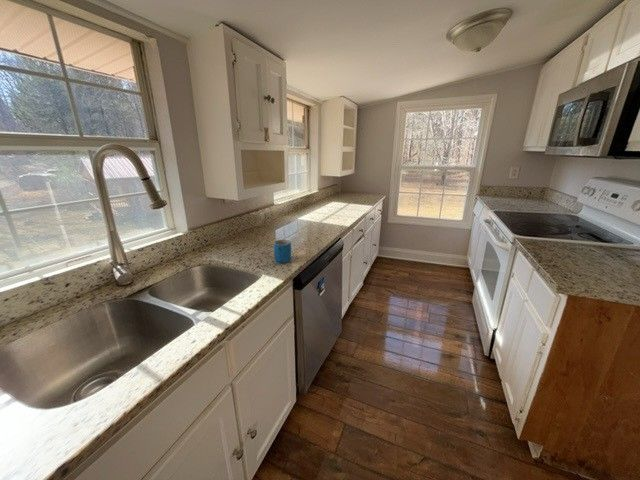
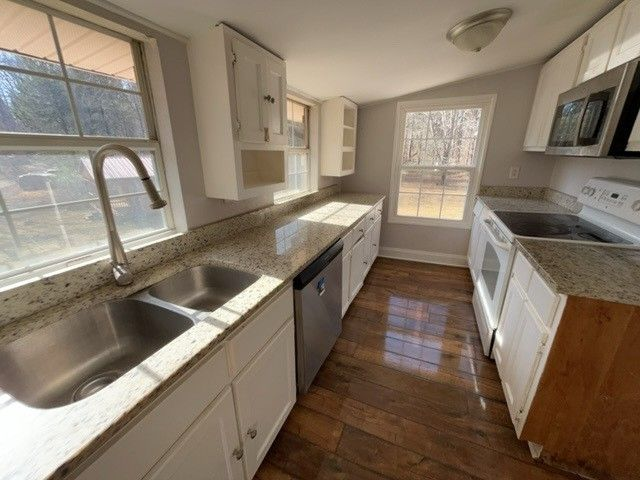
- mug (281, 252)
